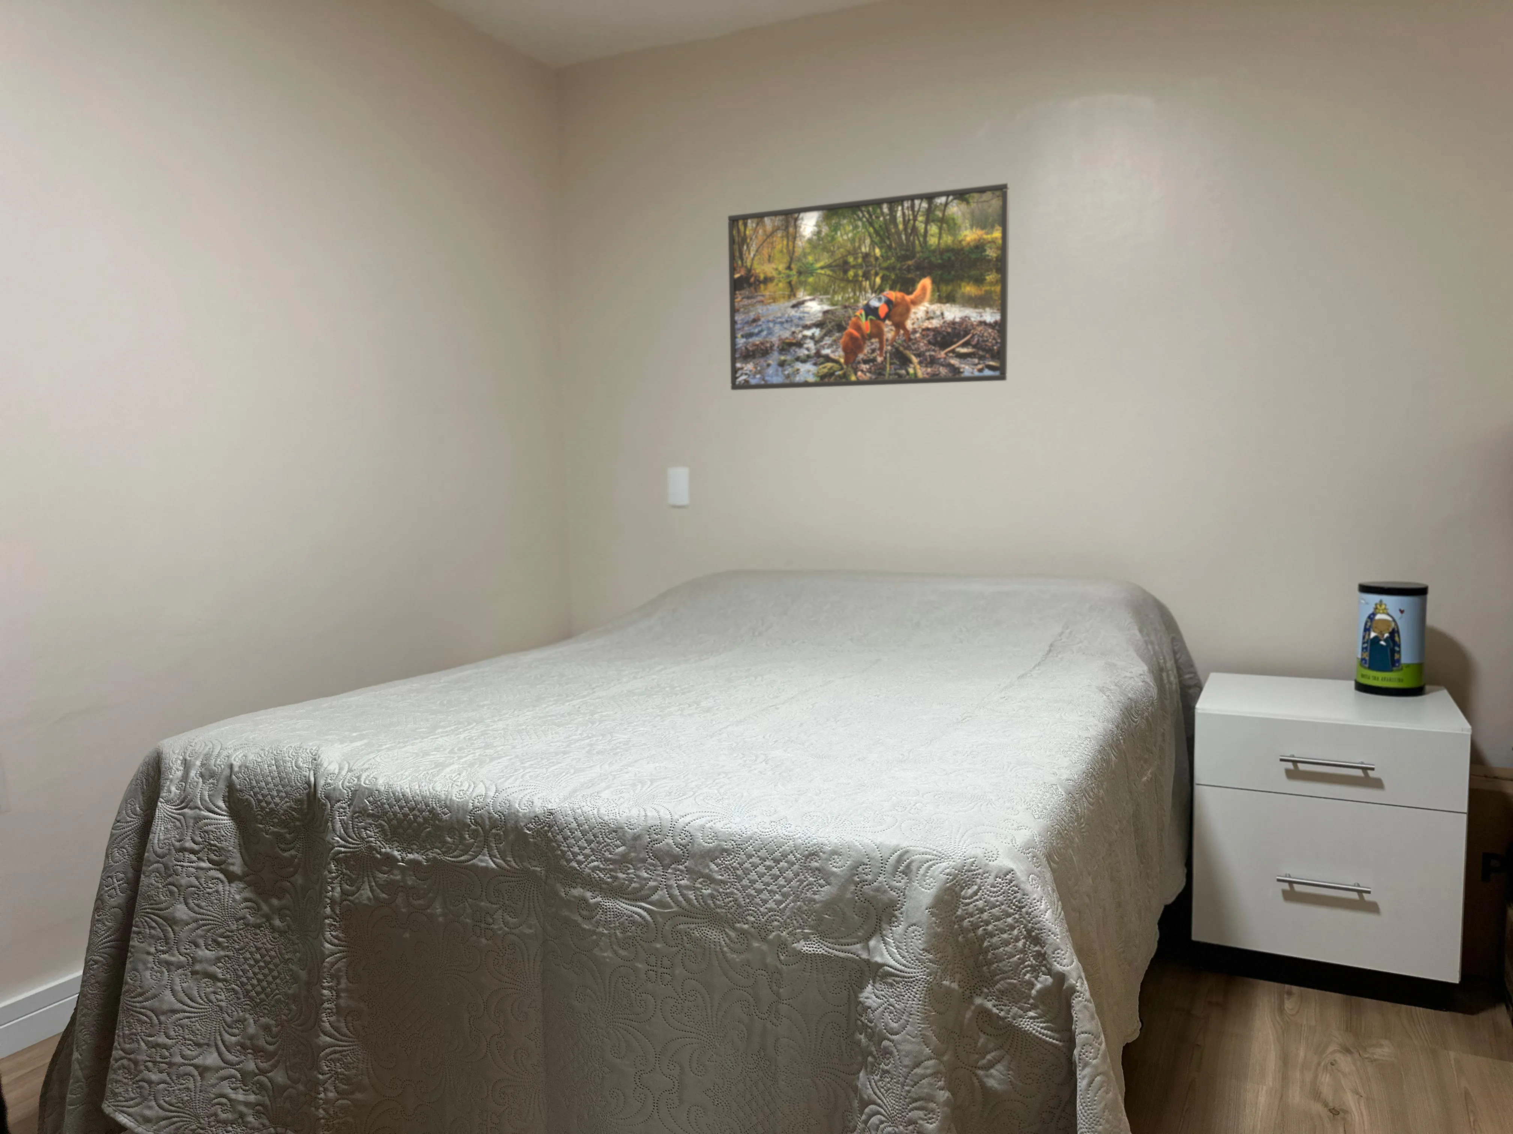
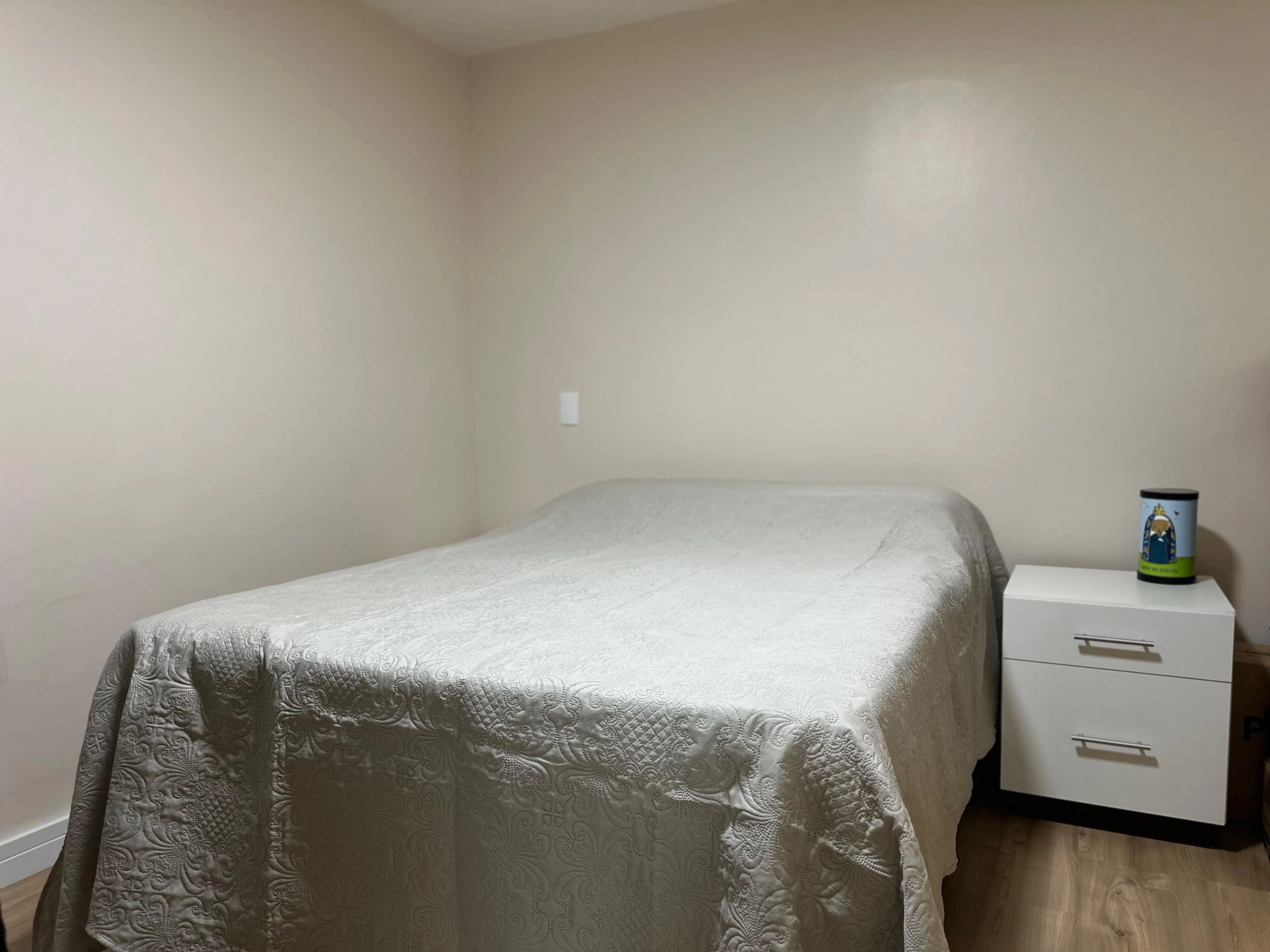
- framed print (860, 294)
